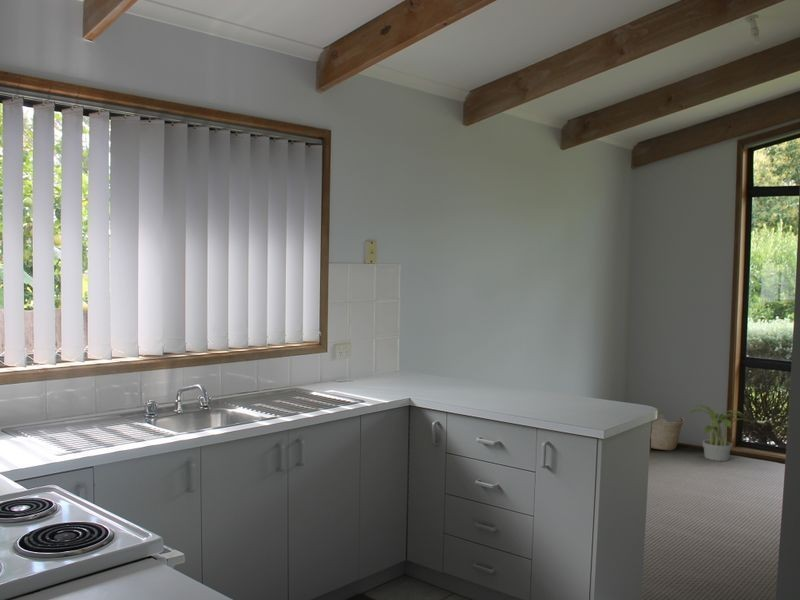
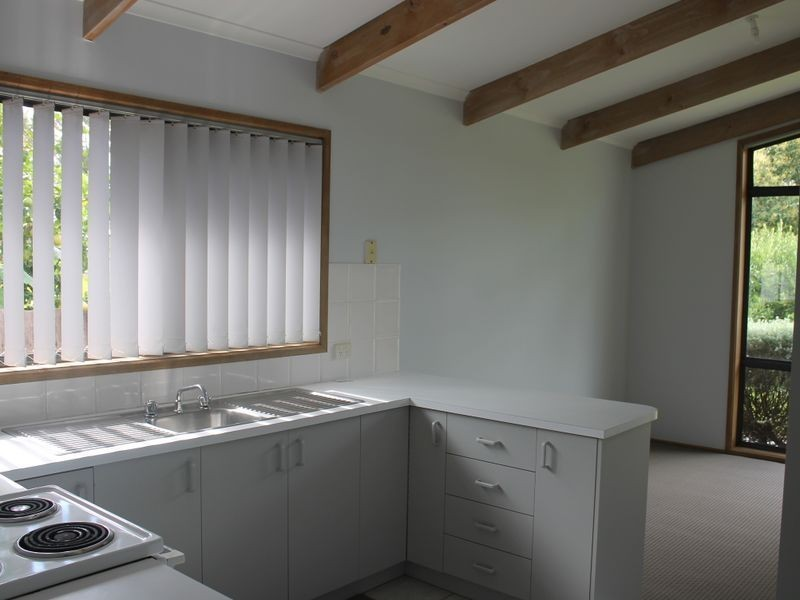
- basket (660, 429)
- potted plant (718, 433)
